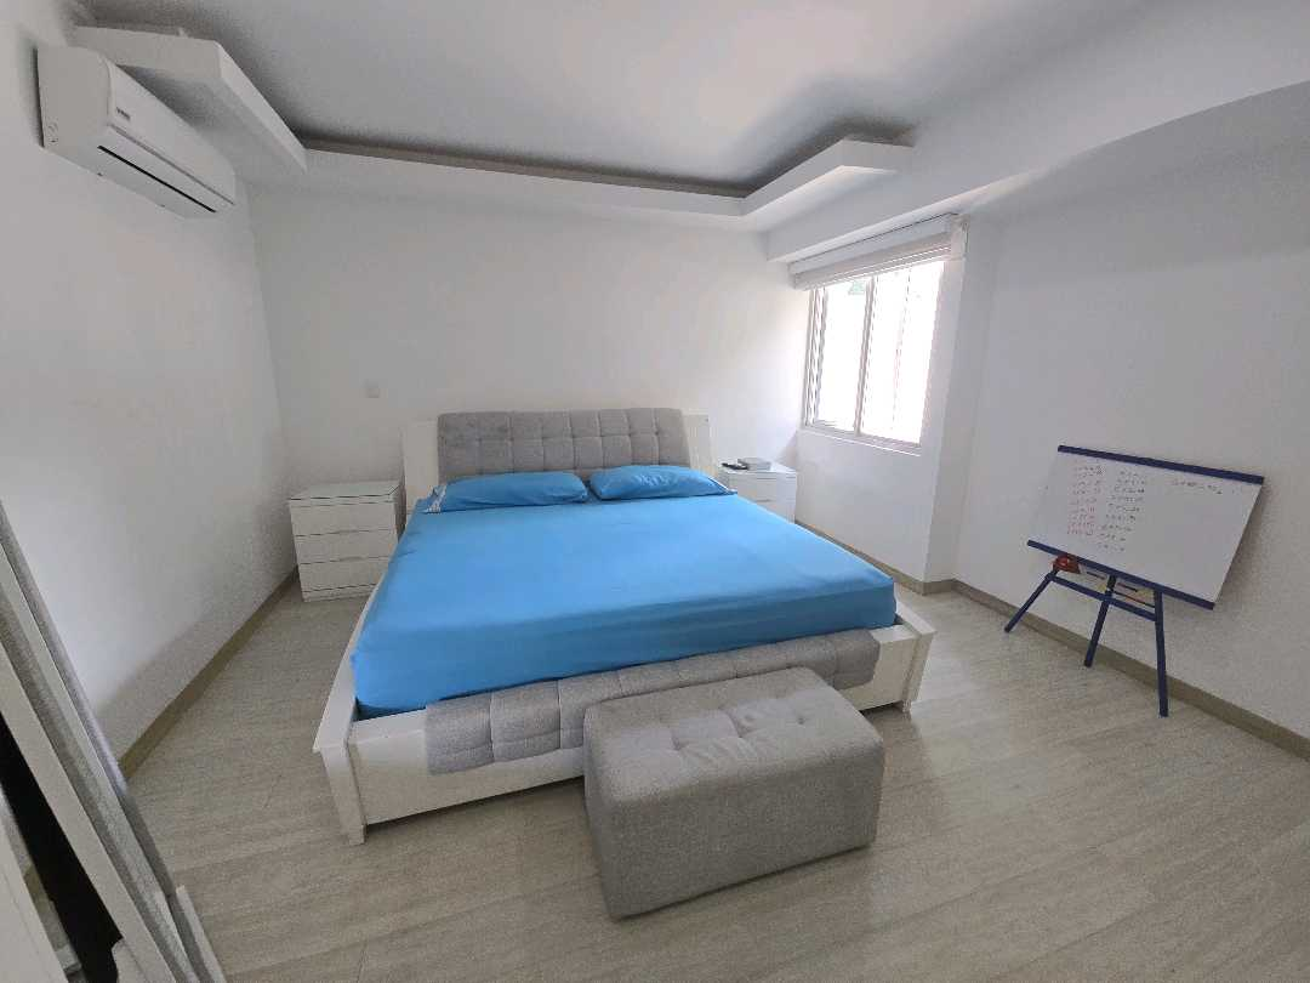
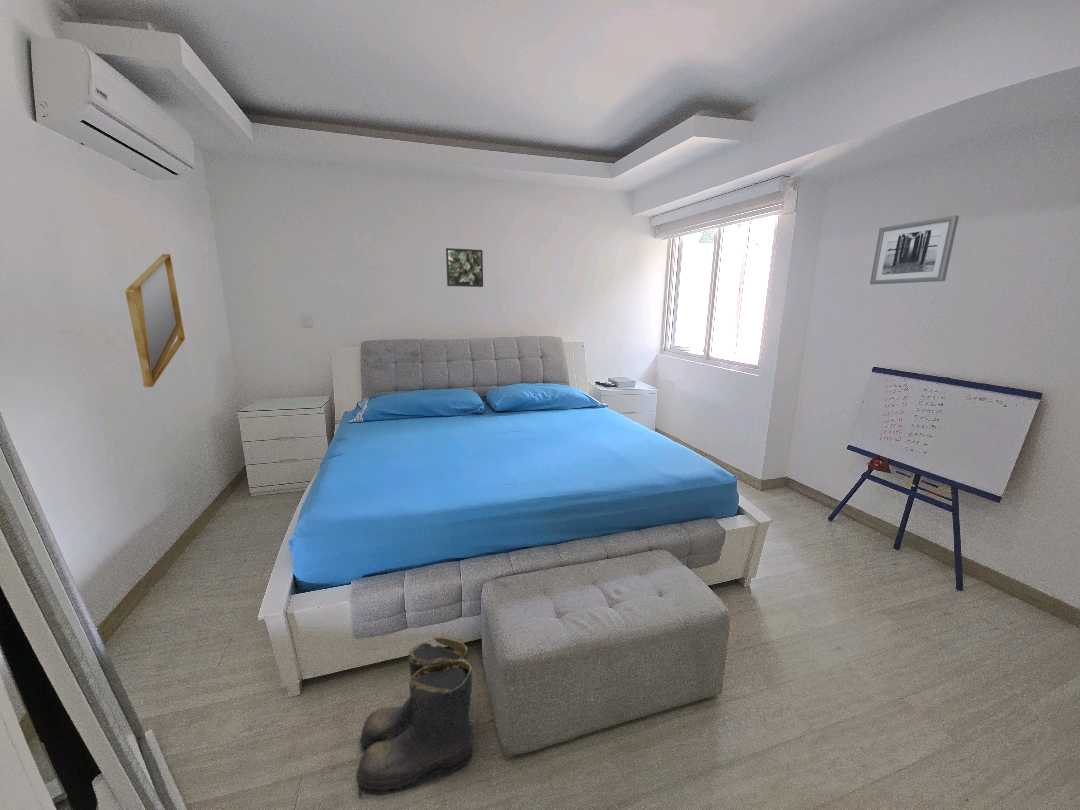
+ boots (413, 707)
+ wall art (910, 252)
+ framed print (464, 267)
+ home mirror (157, 317)
